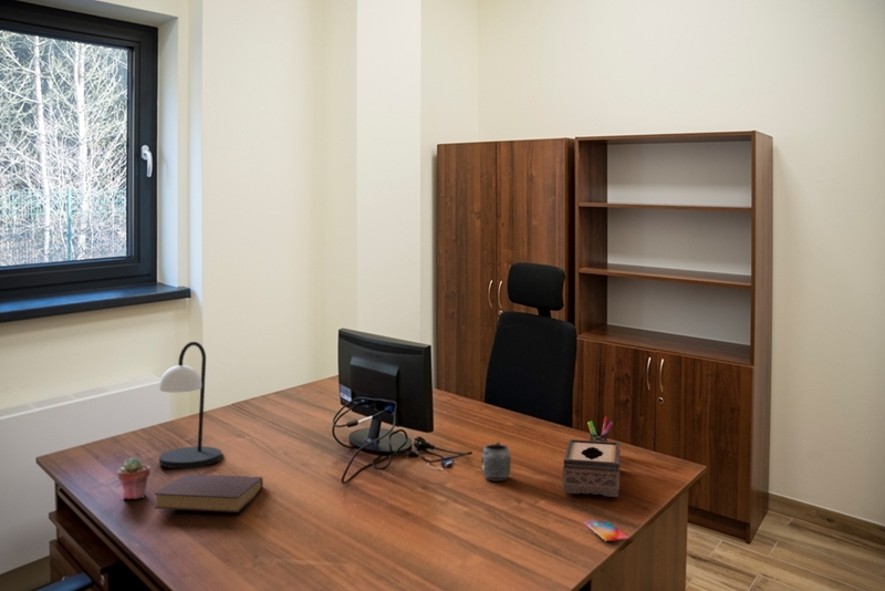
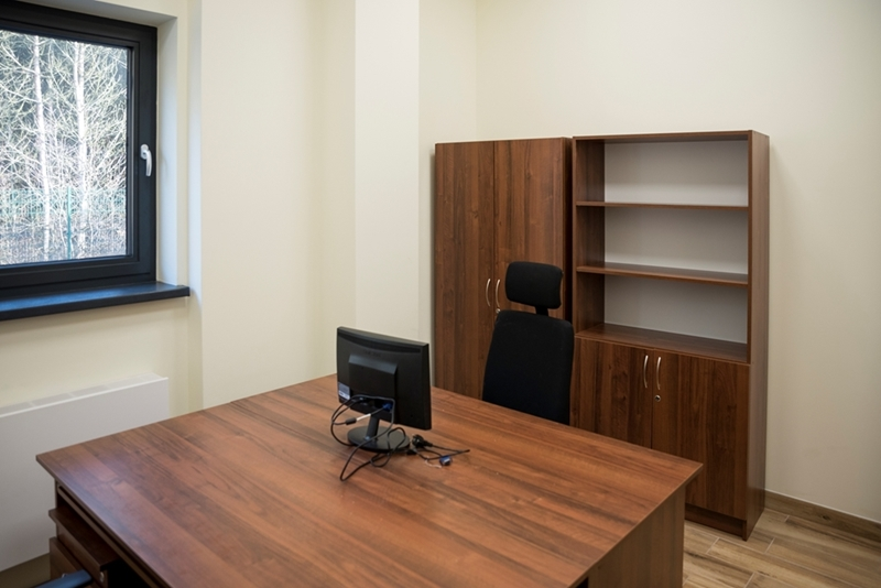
- tissue box (592, 466)
- mug (496, 460)
- book (210, 491)
- smartphone (604, 529)
- potted succulent (134, 476)
- pen holder (597, 435)
- table lamp (189, 391)
